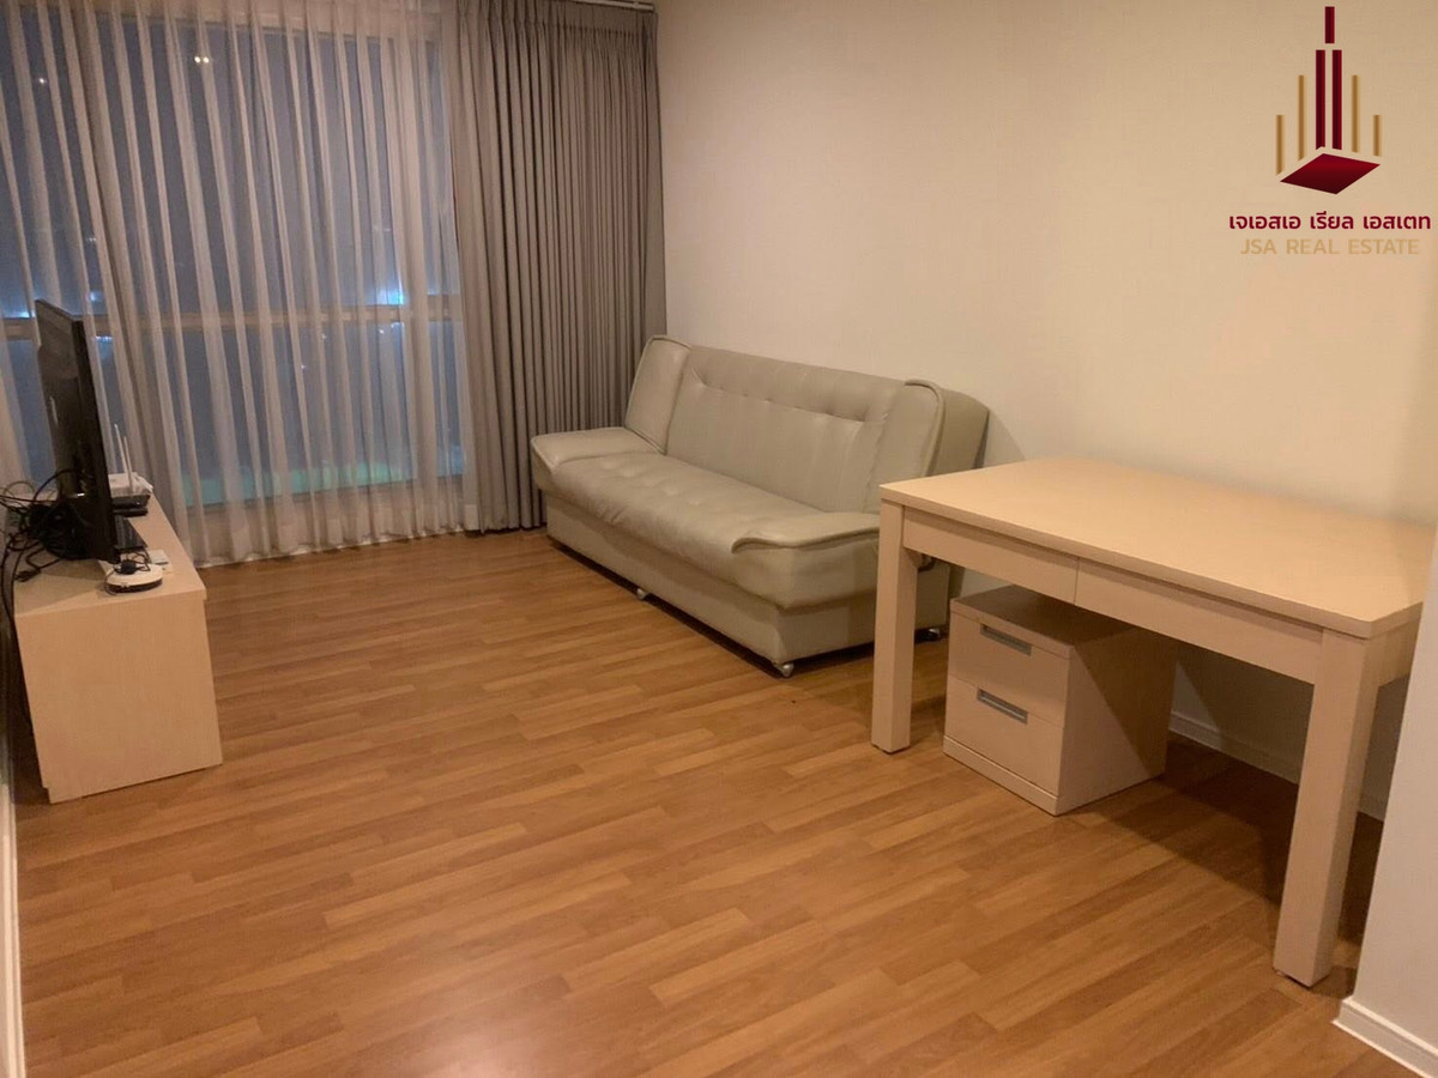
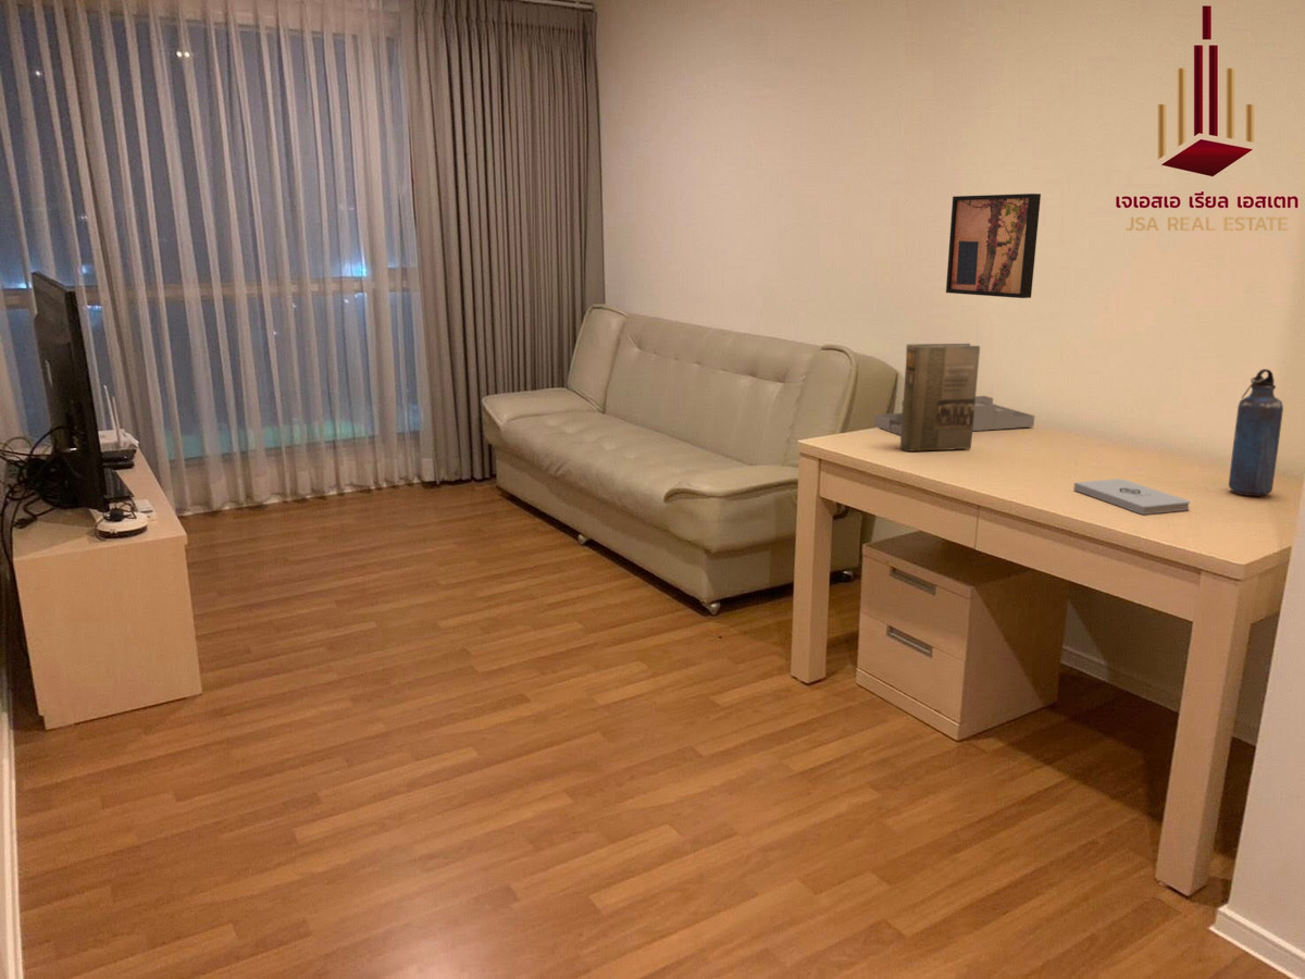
+ water bottle (1256, 432)
+ desk organizer (973, 416)
+ notepad (1131, 495)
+ wall art (991, 245)
+ book (939, 396)
